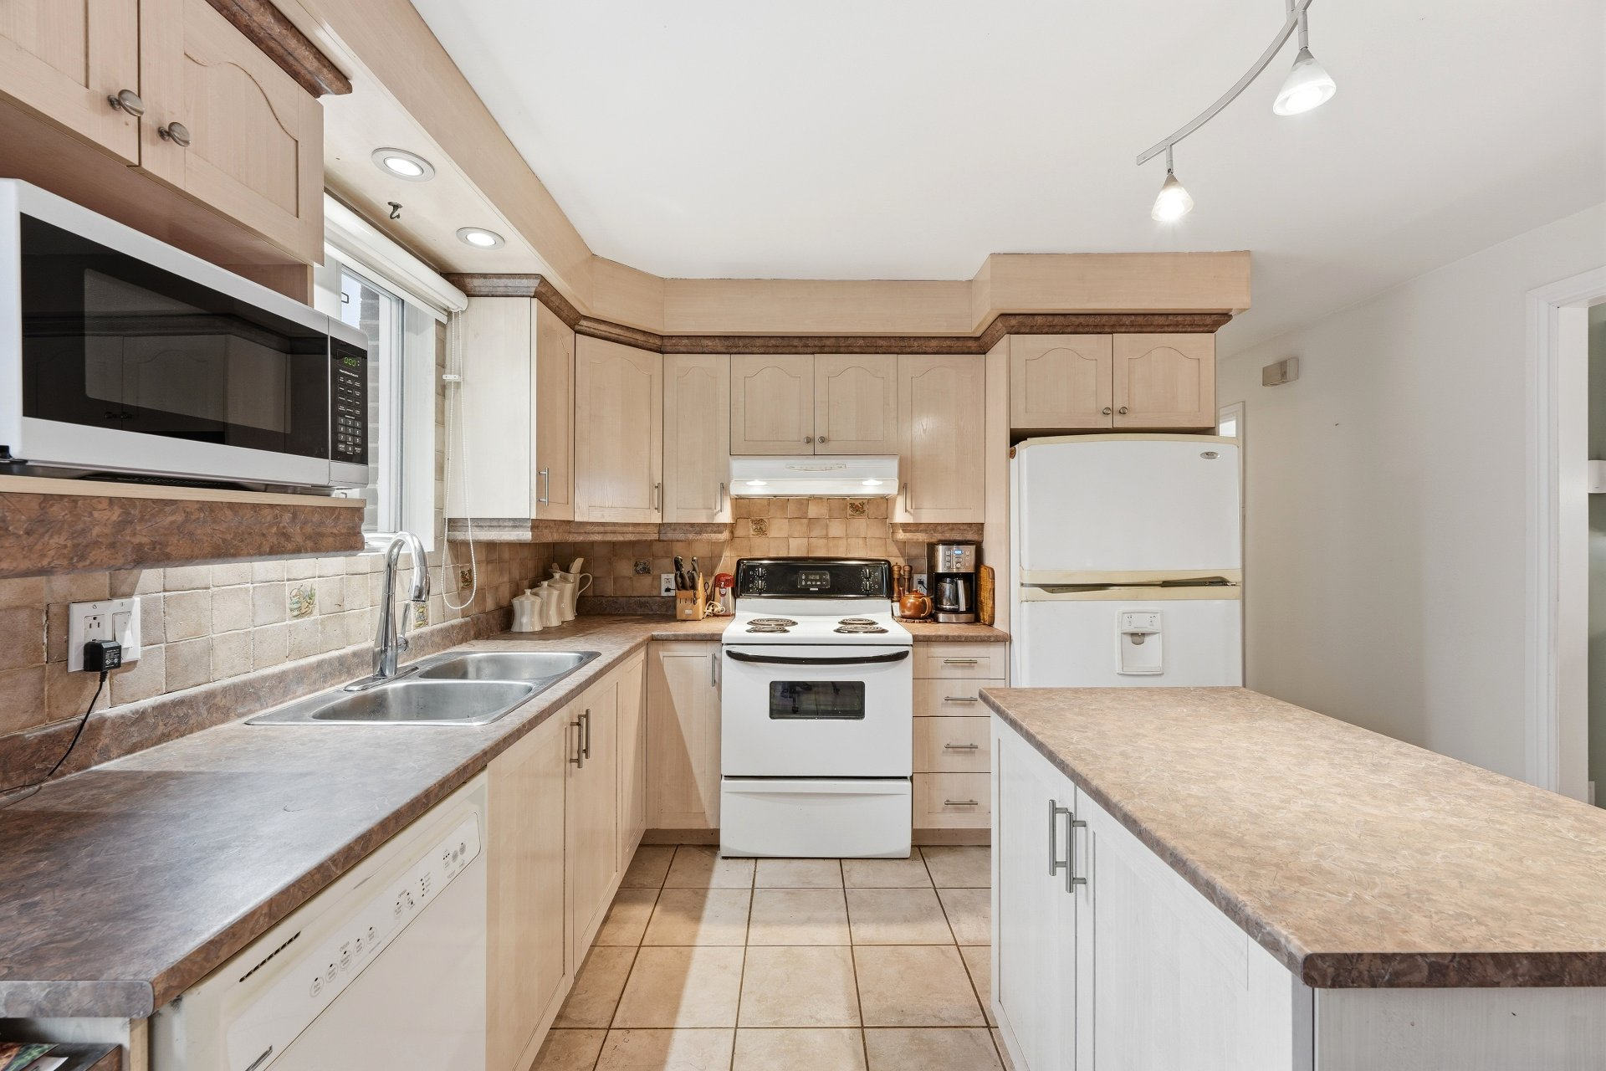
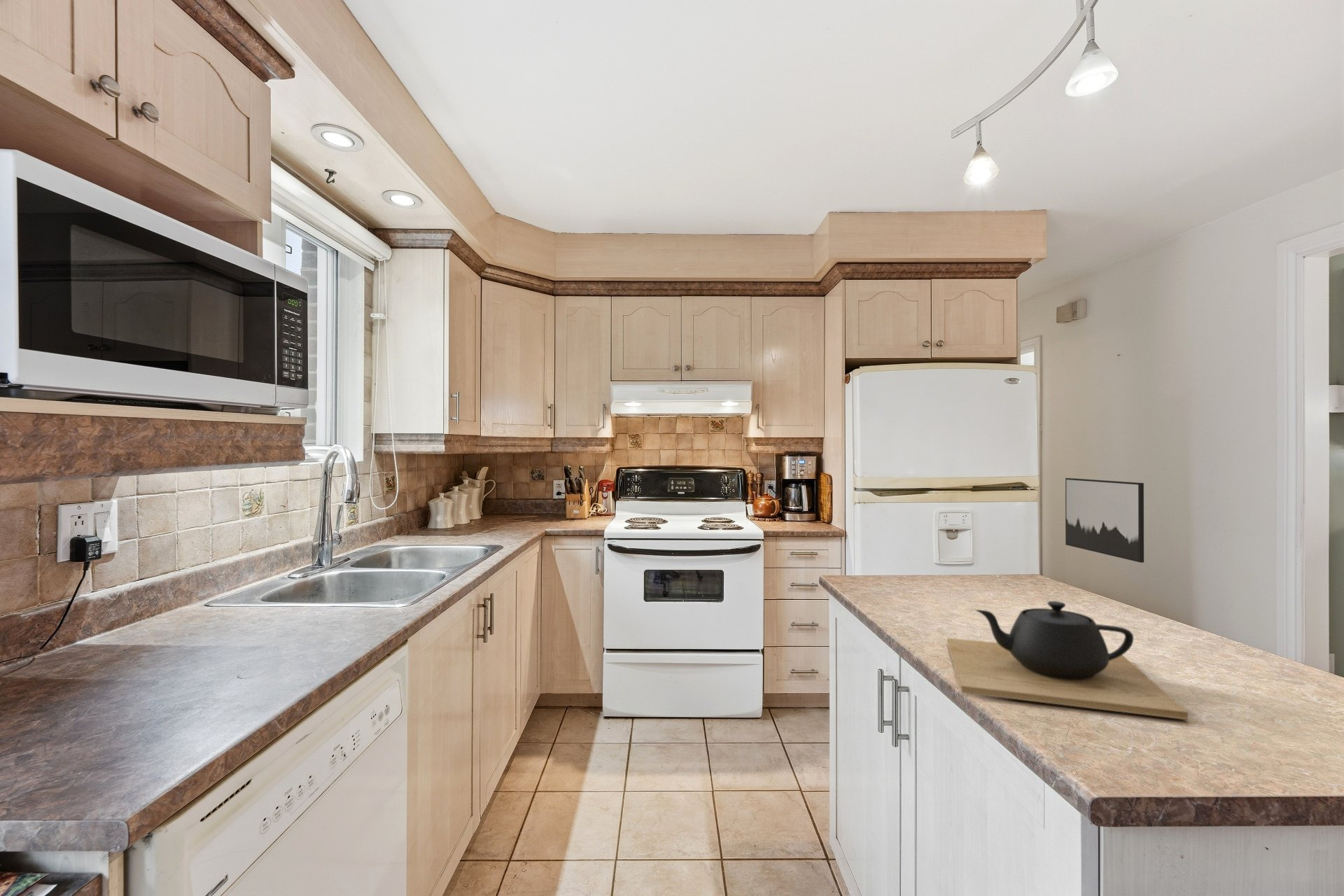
+ wall art (1101, 516)
+ teapot (1047, 638)
